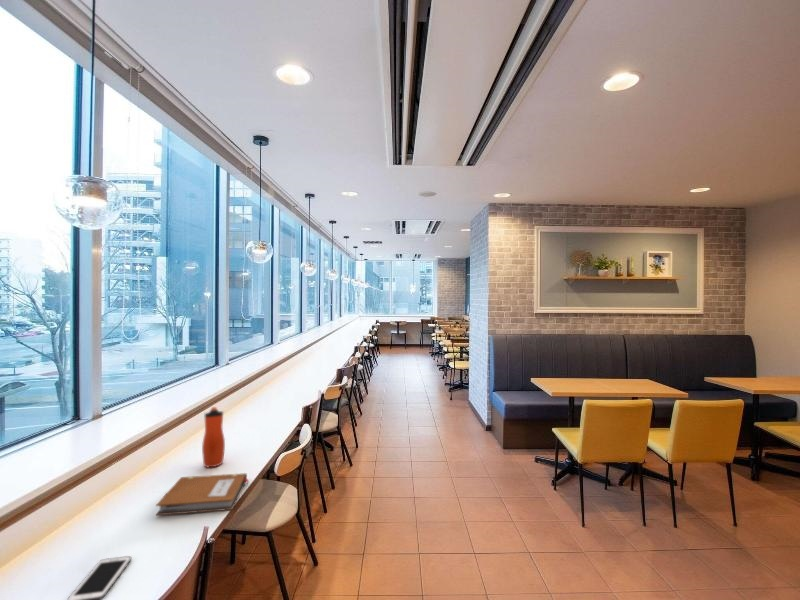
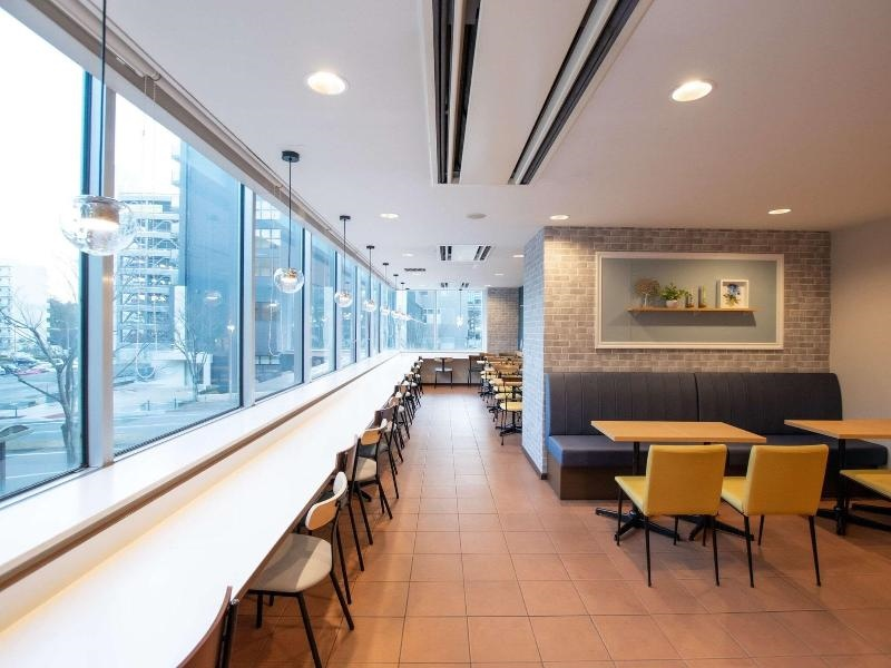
- cell phone (101, 578)
- water bottle (213, 435)
- notebook (207, 491)
